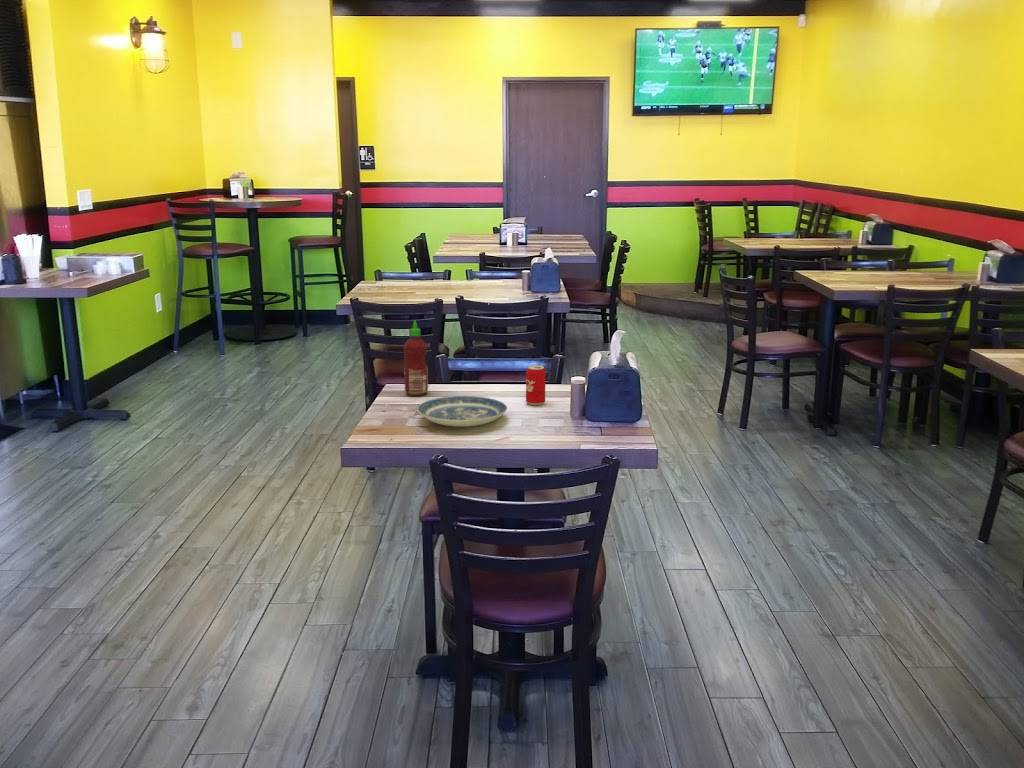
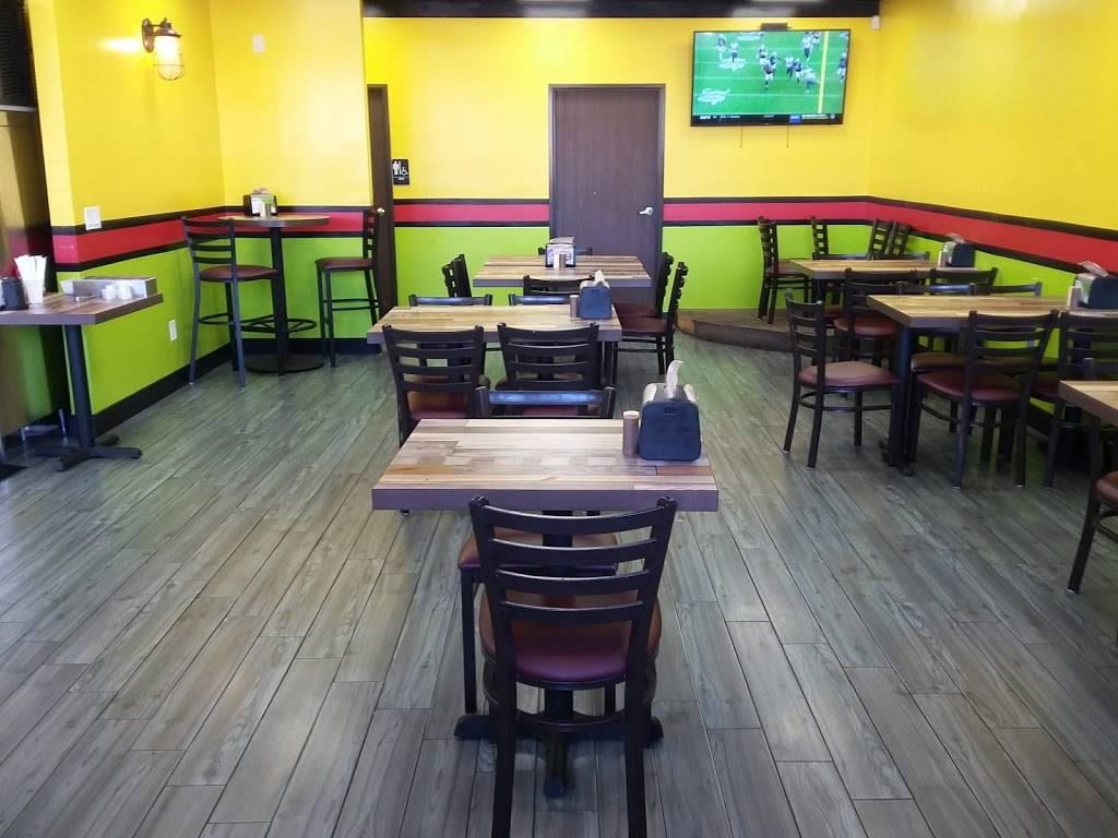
- hot sauce (415, 357)
- plate (462, 413)
- beverage can (535, 385)
